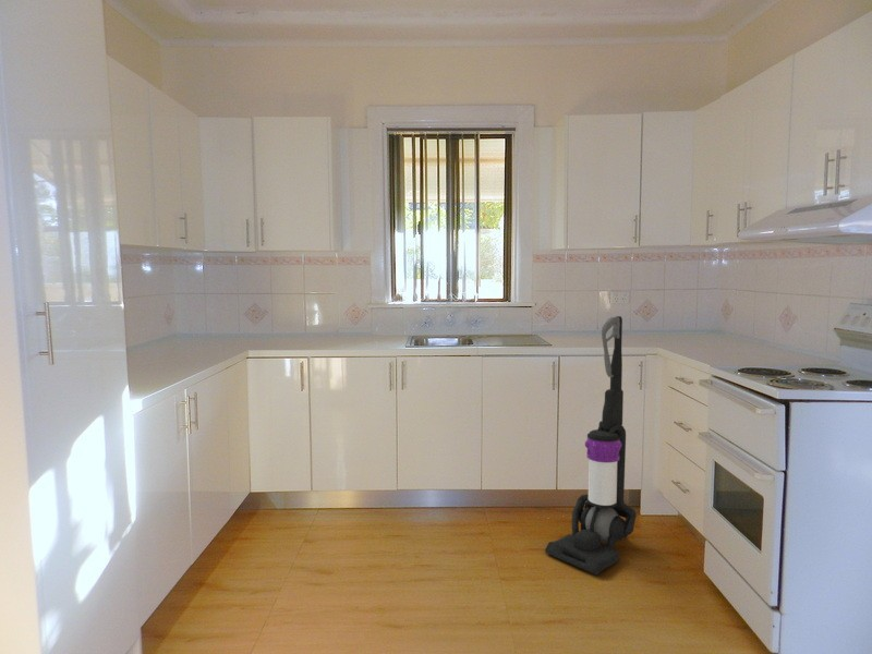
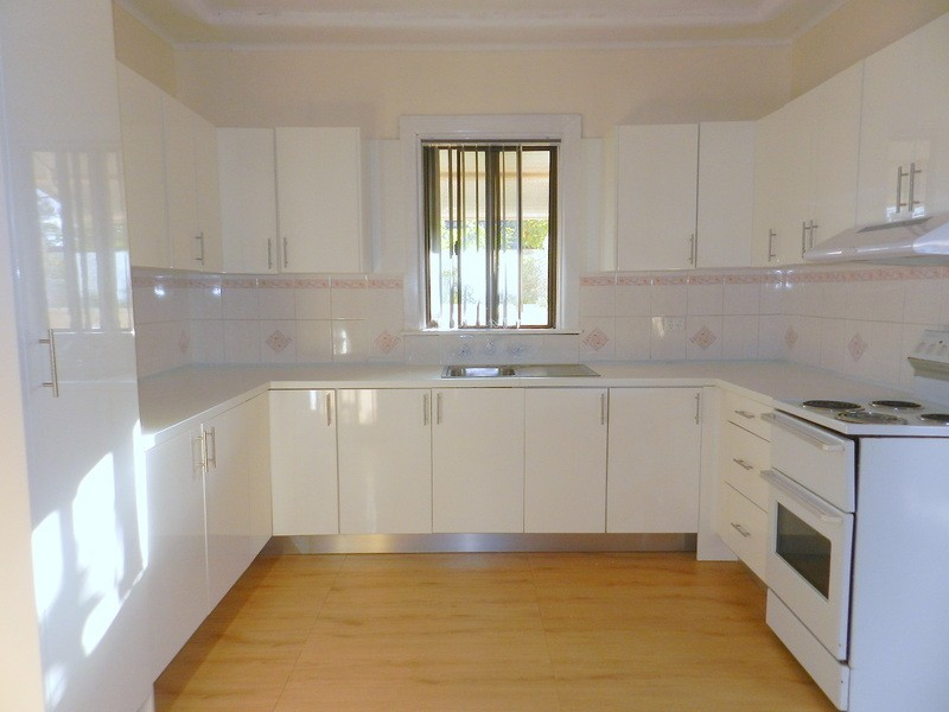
- vacuum cleaner (598, 435)
